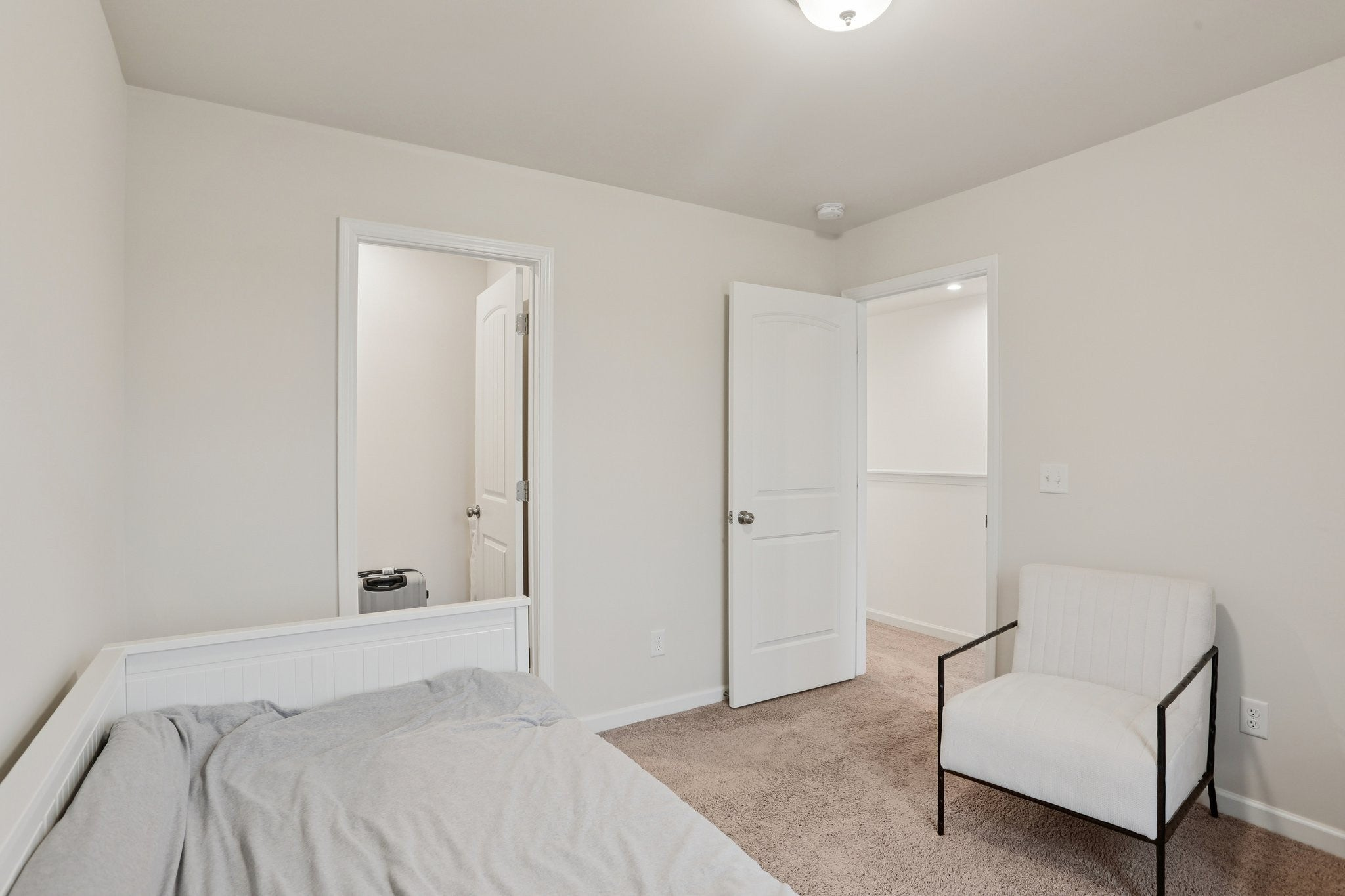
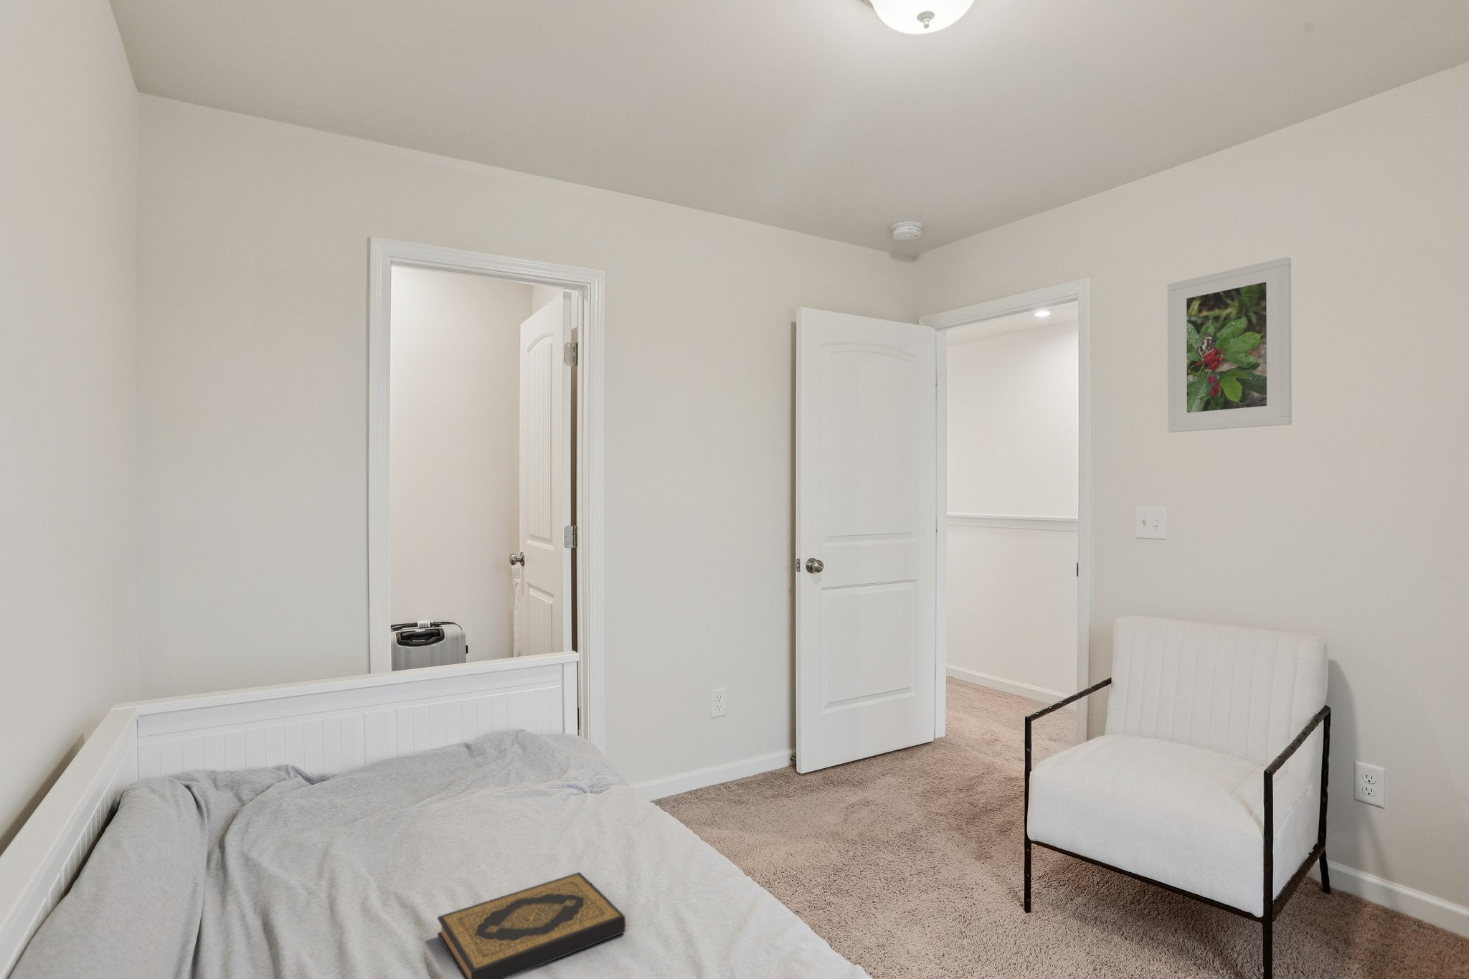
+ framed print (1225, 350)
+ hardback book (532, 924)
